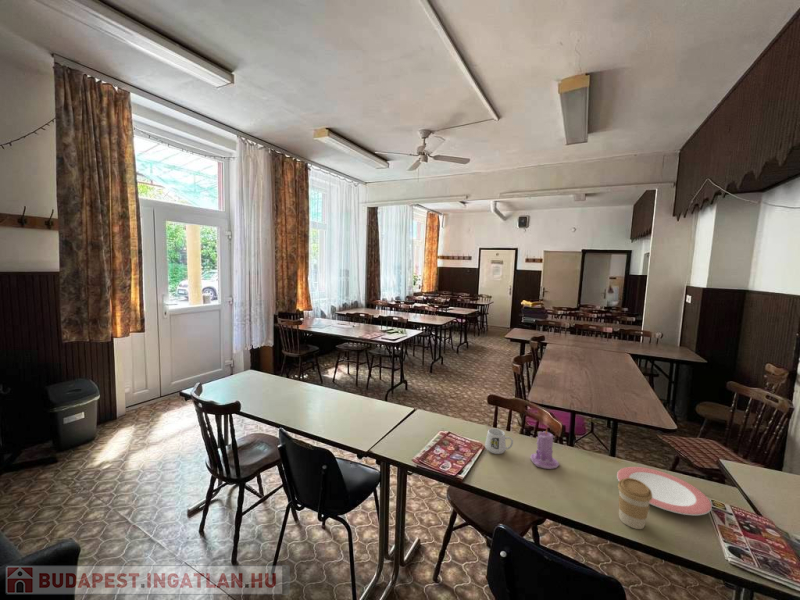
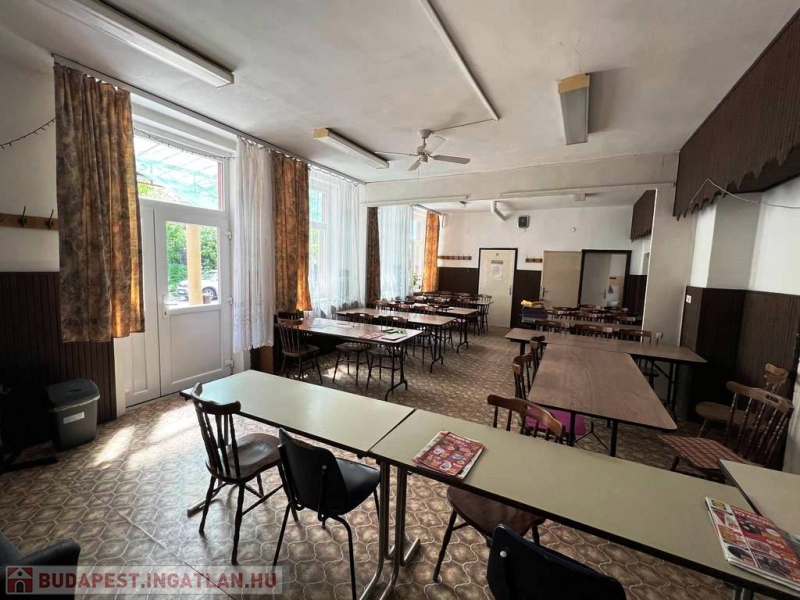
- mug (499, 441)
- coffee cup (633, 502)
- candle (545, 445)
- plate (660, 490)
